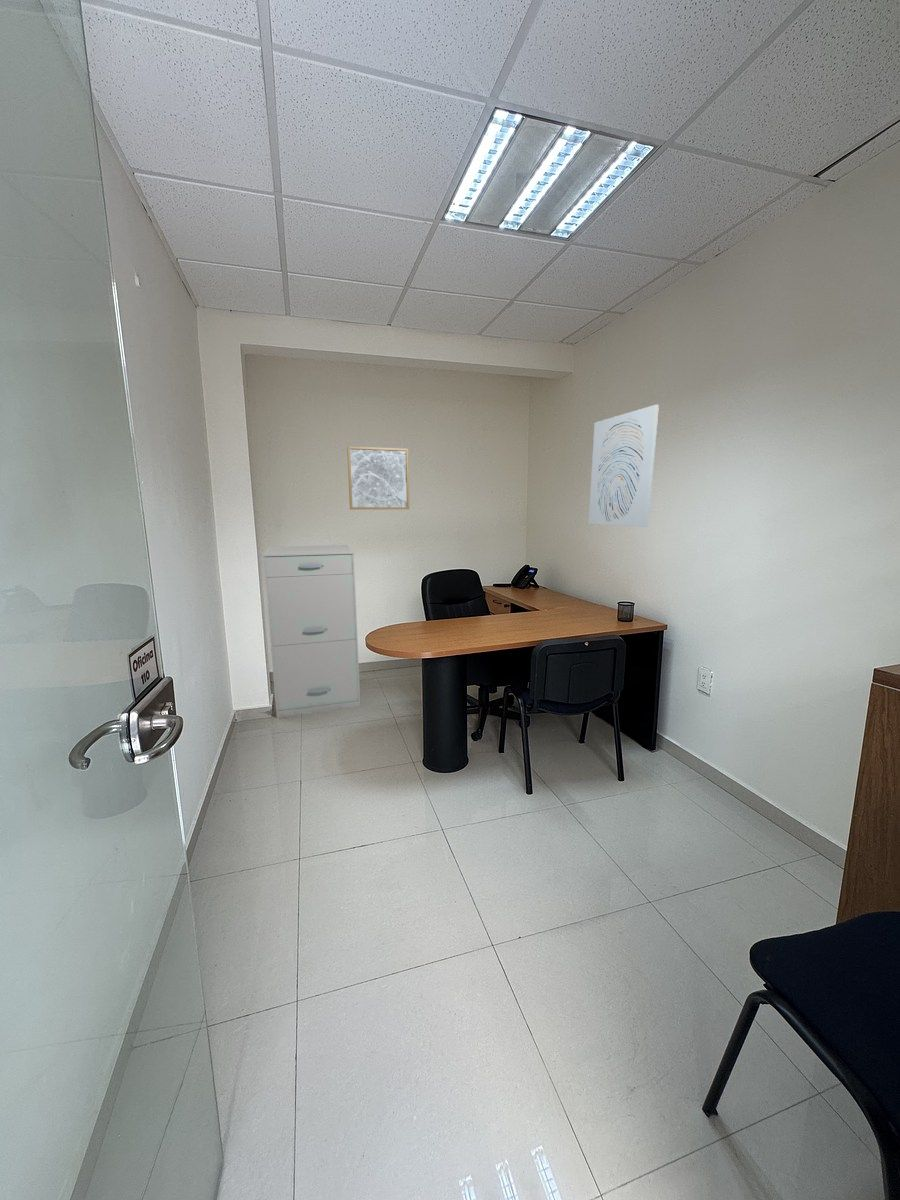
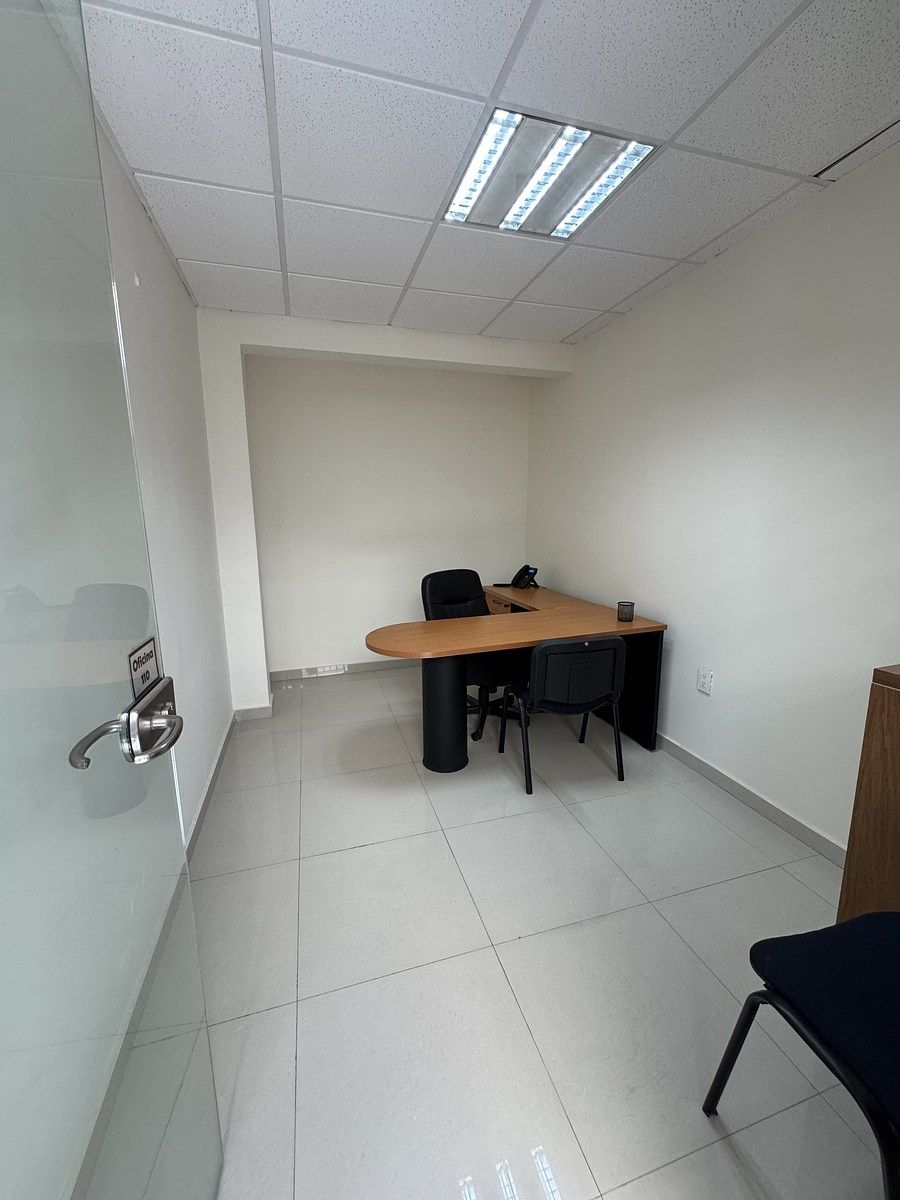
- filing cabinet (314, 625)
- wall art (619, 471)
- wall art (379, 479)
